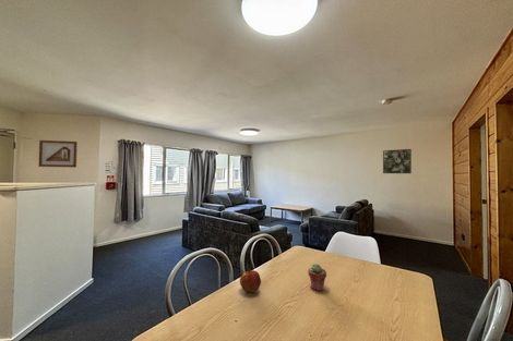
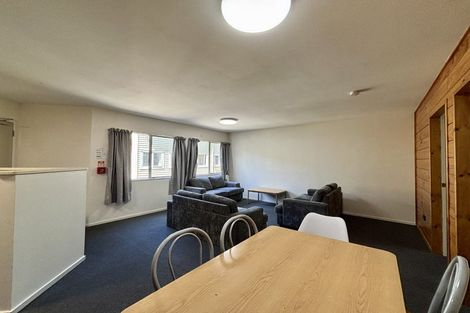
- apple (250, 280)
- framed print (396, 161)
- potted succulent (317, 276)
- picture frame (58, 154)
